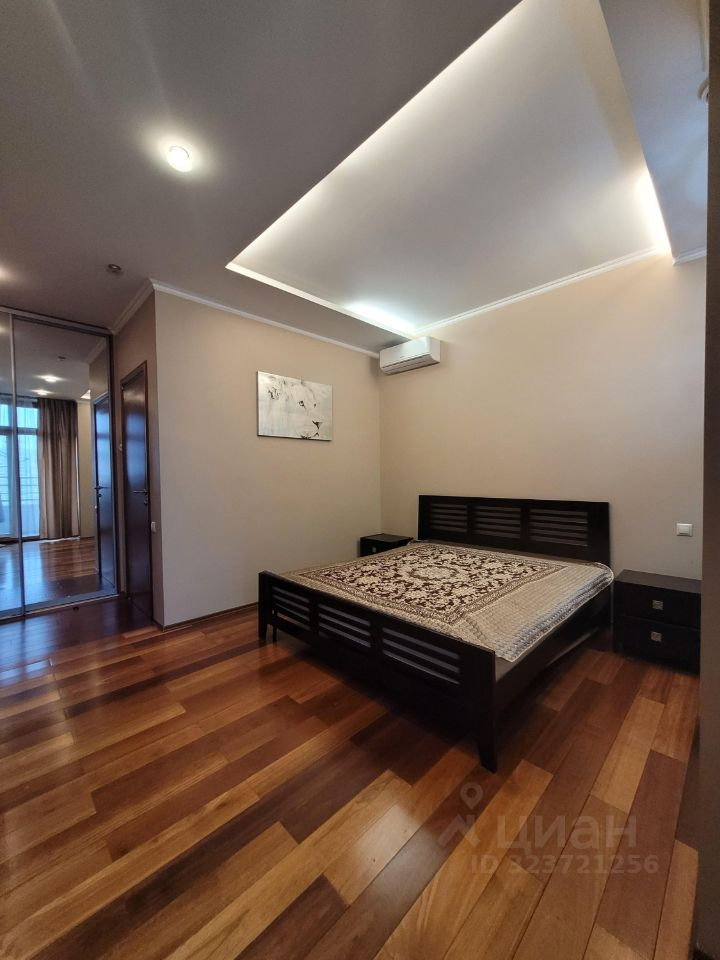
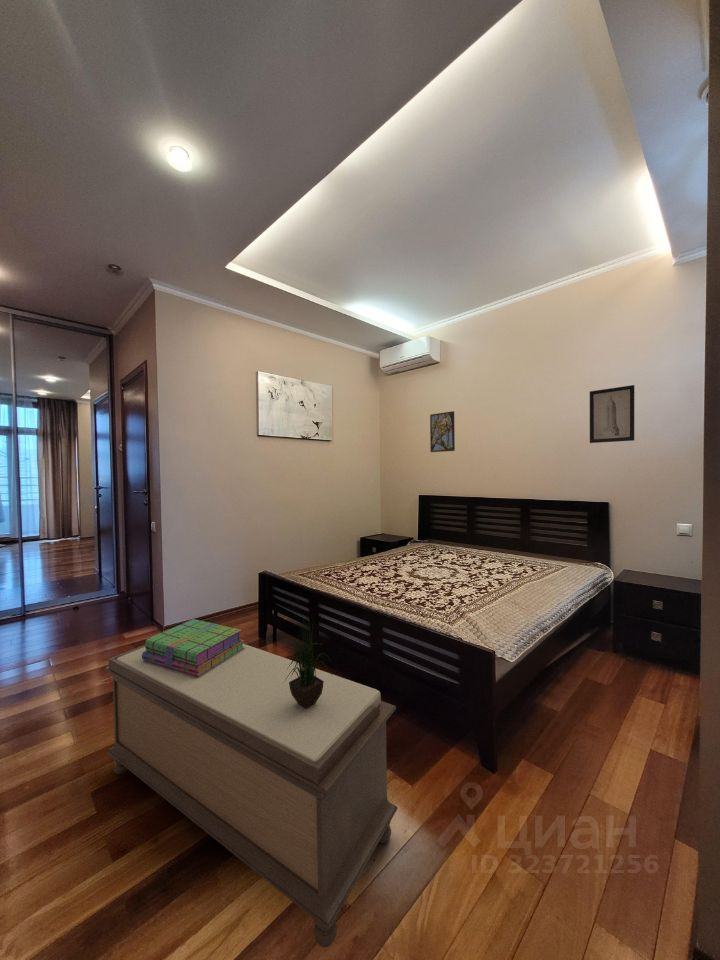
+ wall art (611, 415)
+ bench (236, 736)
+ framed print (442, 432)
+ potted plant (307, 649)
+ stack of books (194, 644)
